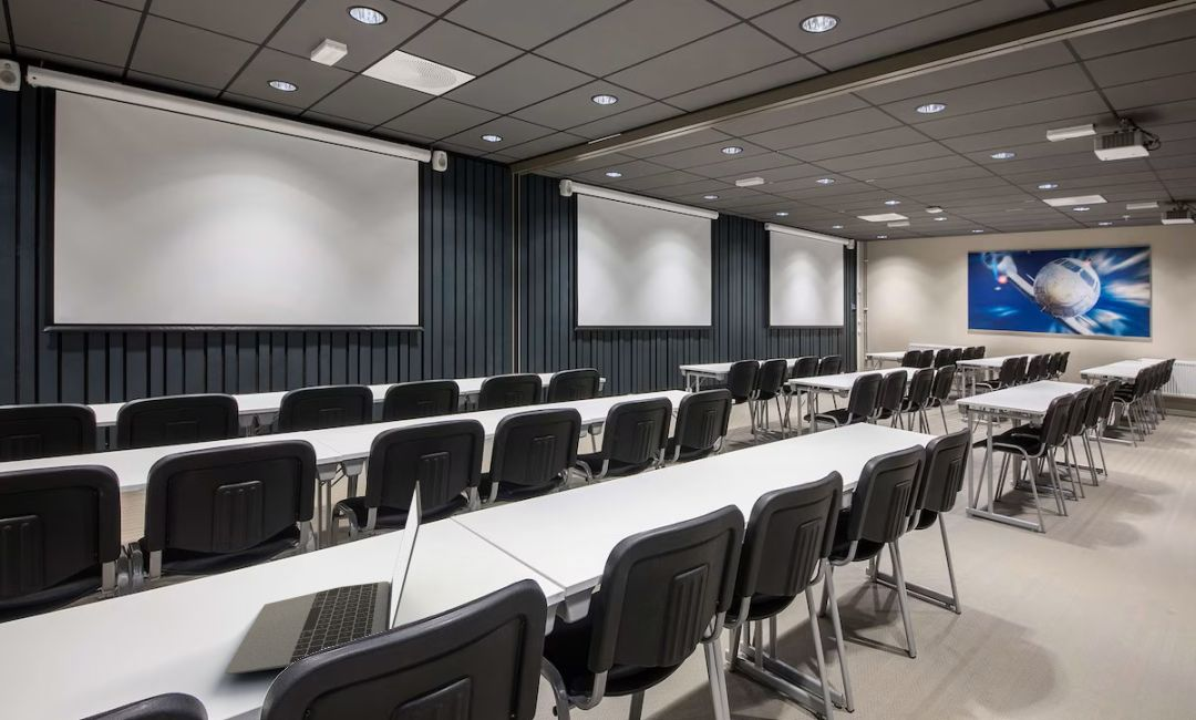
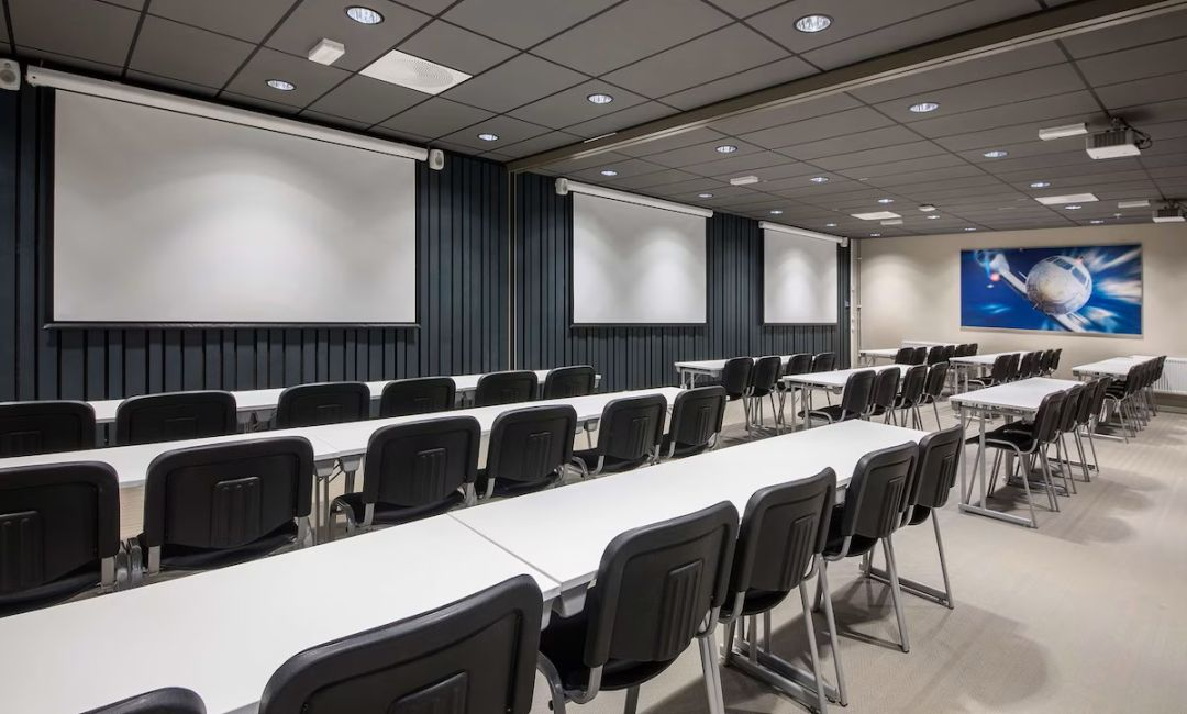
- laptop (342, 586)
